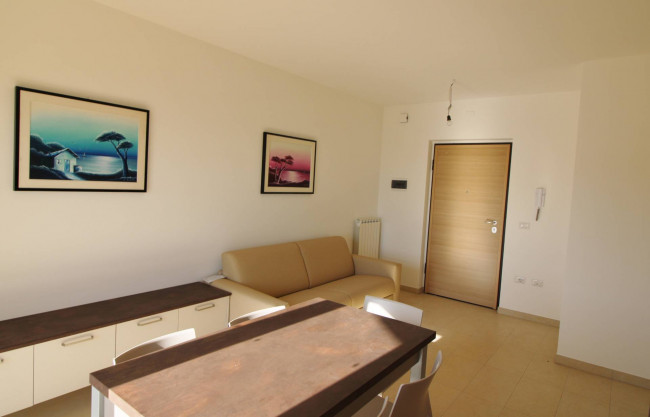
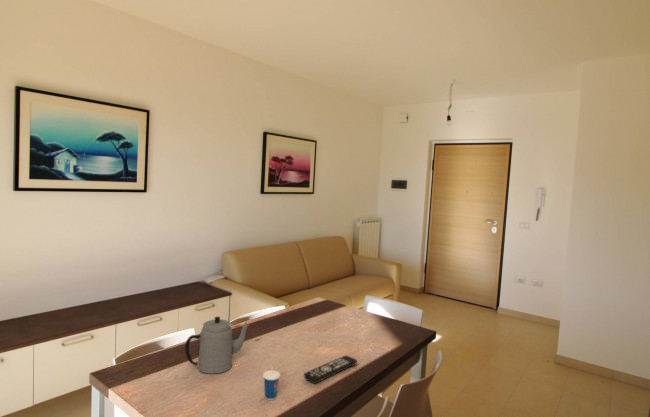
+ remote control (331, 368)
+ teapot (218, 341)
+ cup (271, 379)
